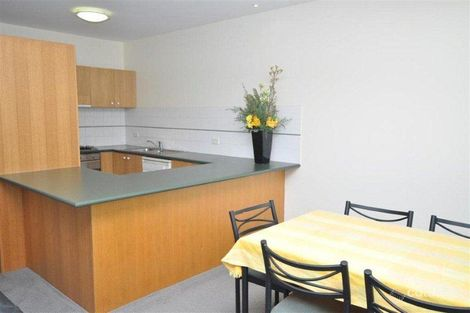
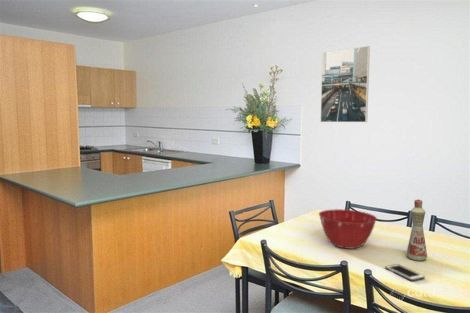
+ bottle (417, 228)
+ mixing bowl (346, 229)
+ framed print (343, 86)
+ cell phone (404, 272)
